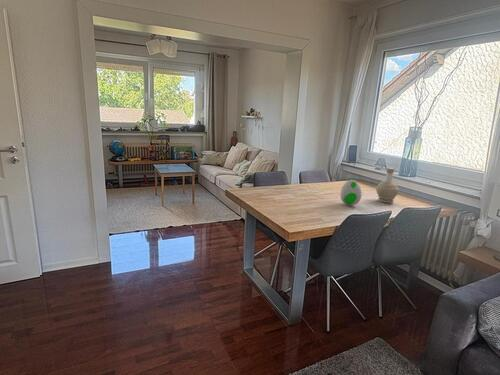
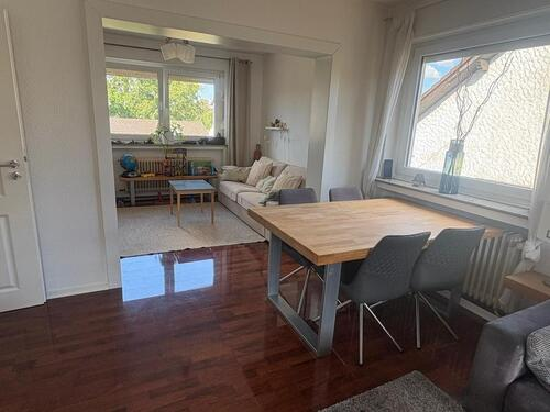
- bottle (388, 185)
- decorative egg (351, 192)
